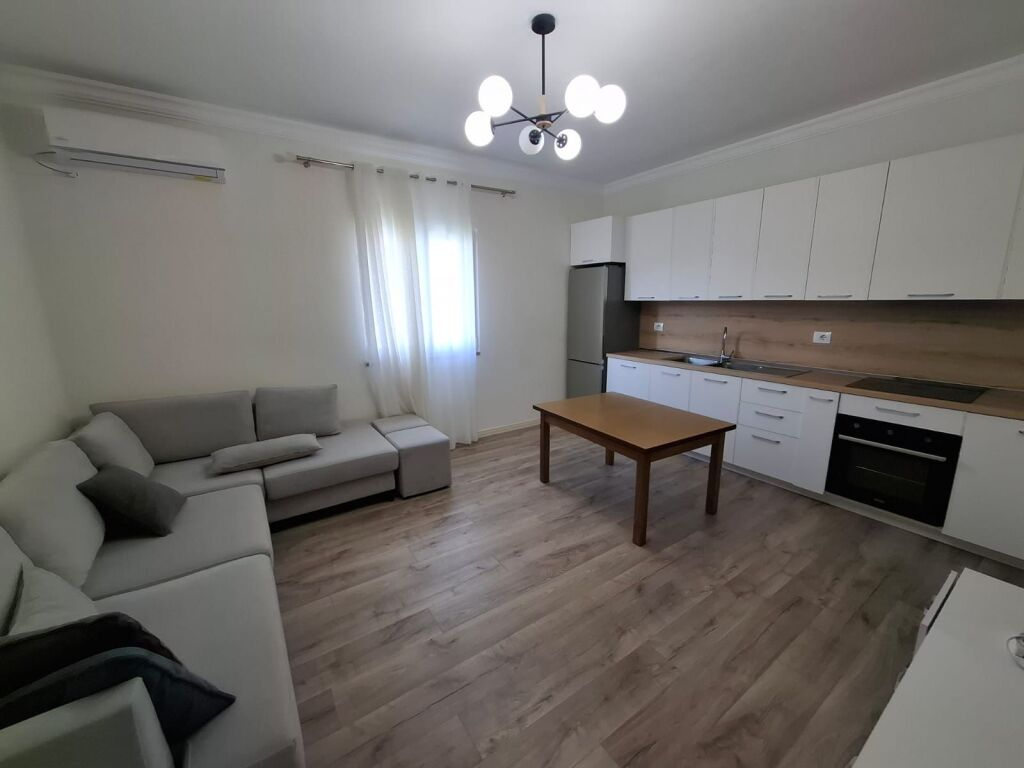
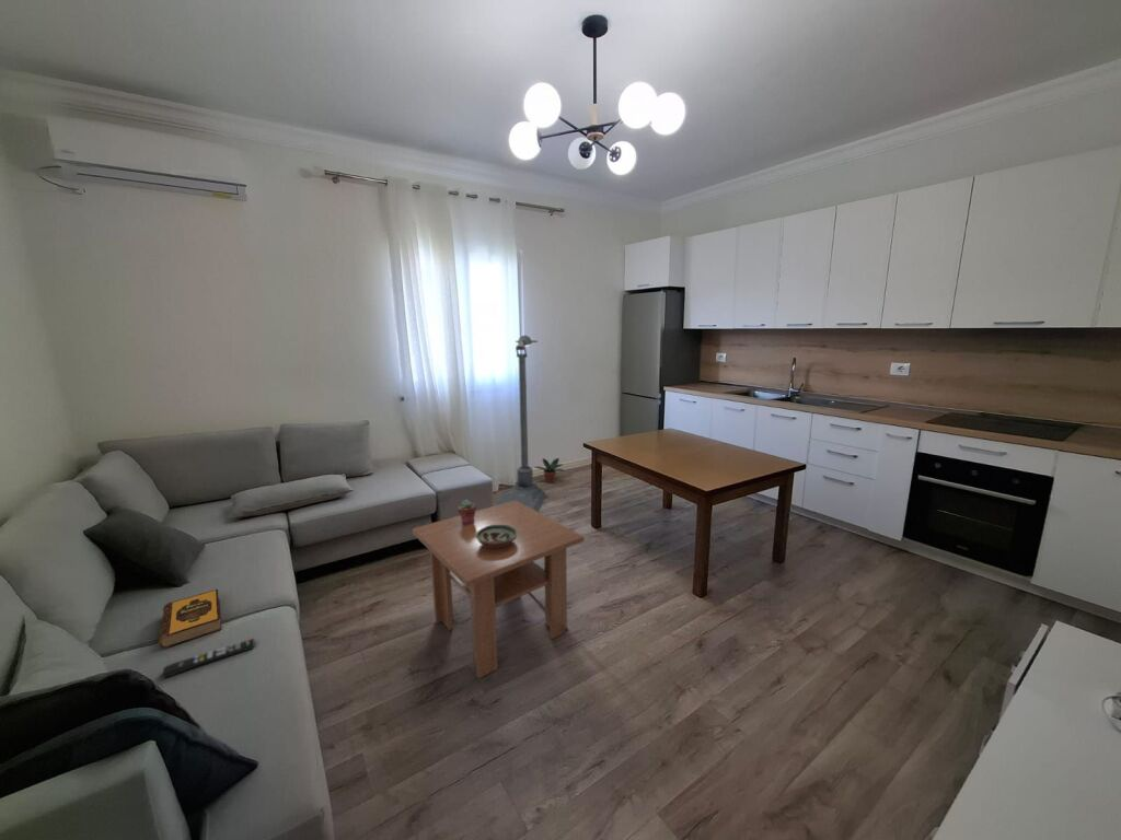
+ potted plant (550, 468)
+ street lamp (520, 422)
+ decorative bowl (497, 537)
+ coffee table (497, 580)
+ potted succulent (466, 510)
+ hardback book (190, 616)
+ remote control (210, 656)
